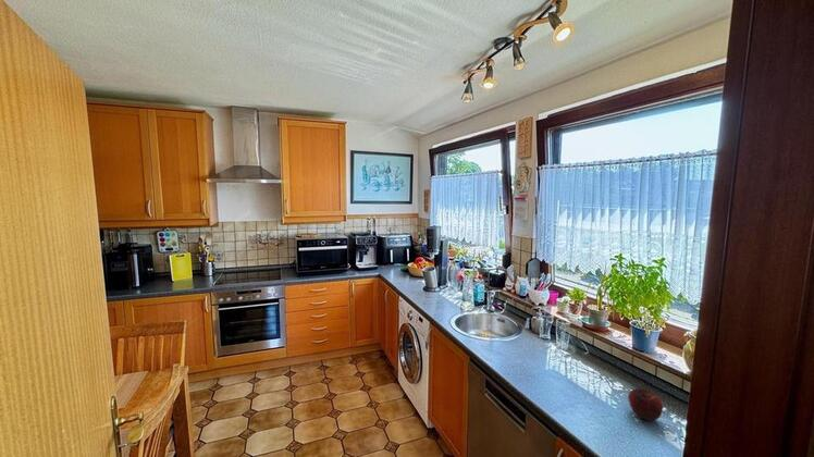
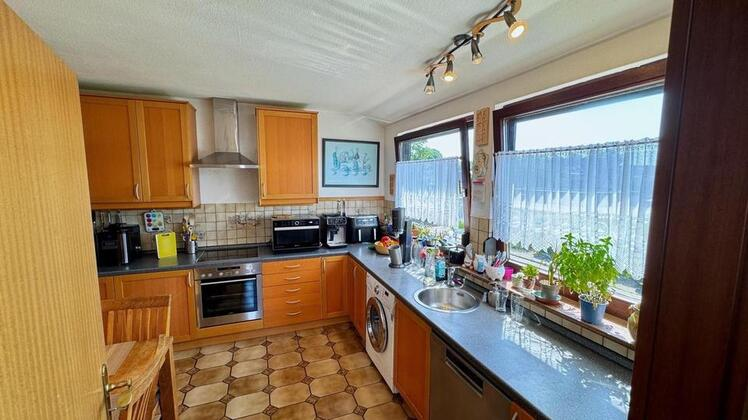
- fruit (644, 404)
